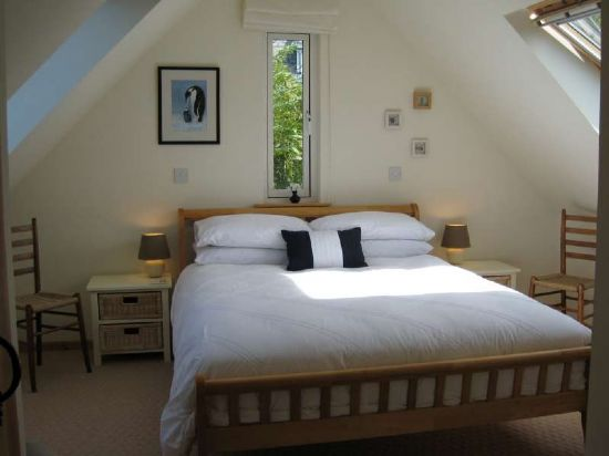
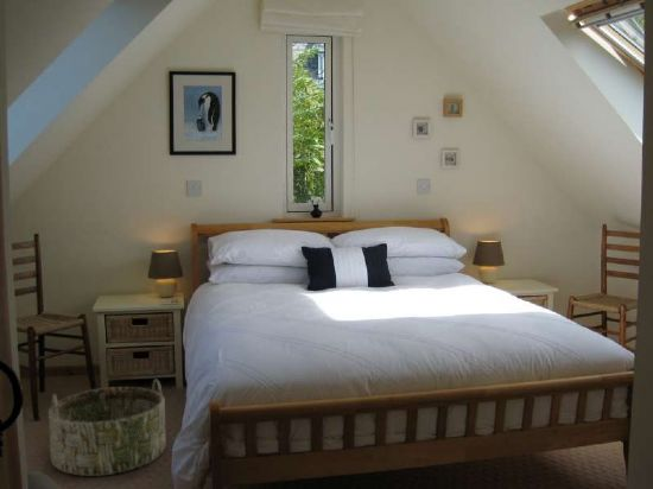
+ basket (108, 419)
